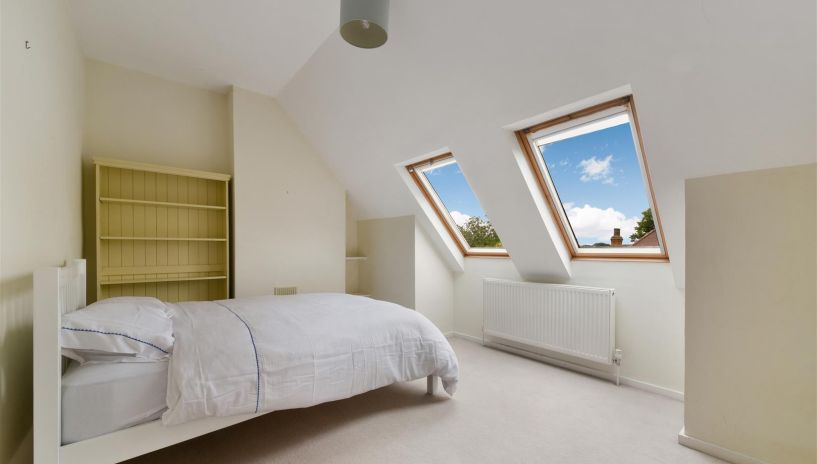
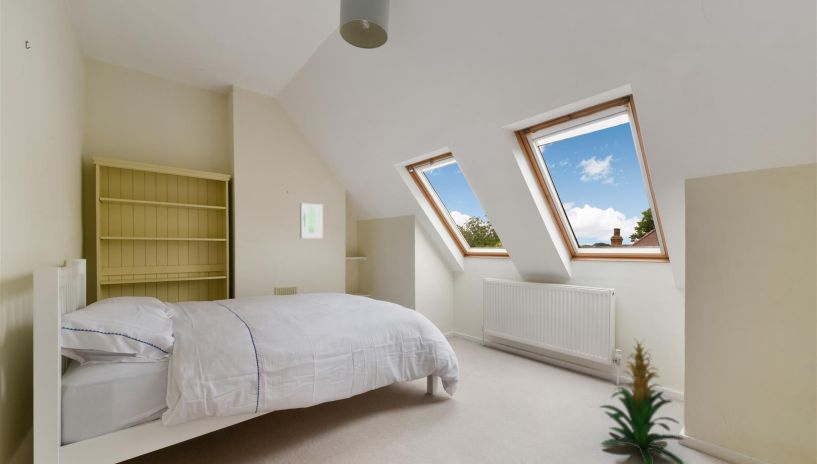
+ indoor plant (641, 393)
+ wall art (311, 221)
